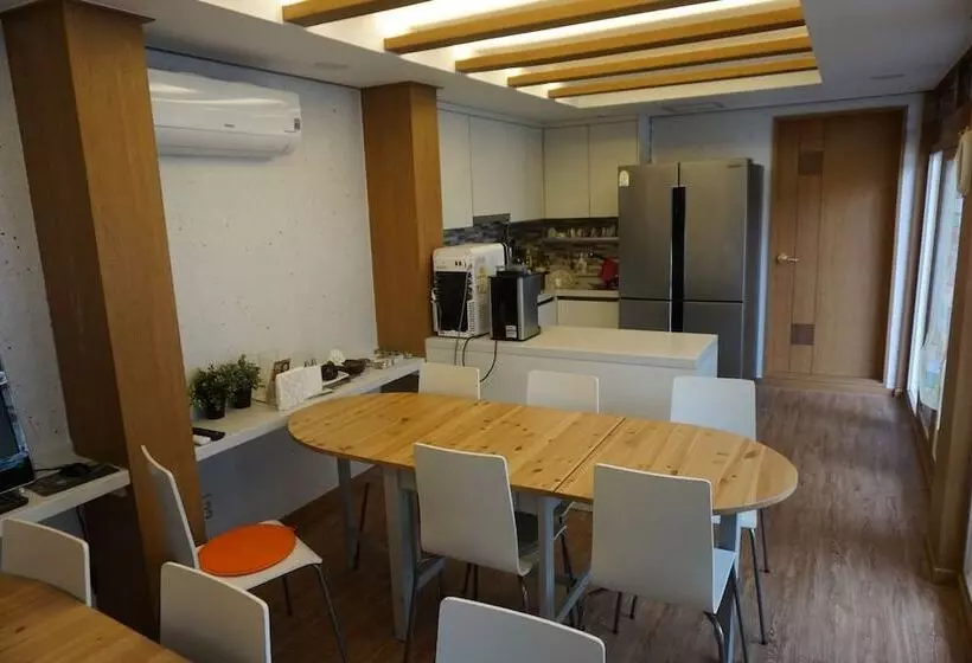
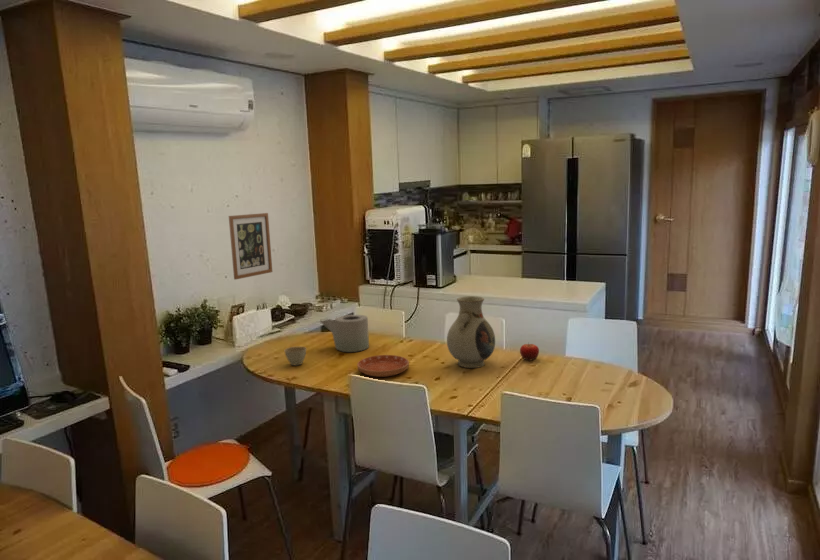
+ fruit (529, 350)
+ saucer (383, 366)
+ toilet paper roll (344, 332)
+ wall art (251, 245)
+ vase (470, 331)
+ flower pot (295, 356)
